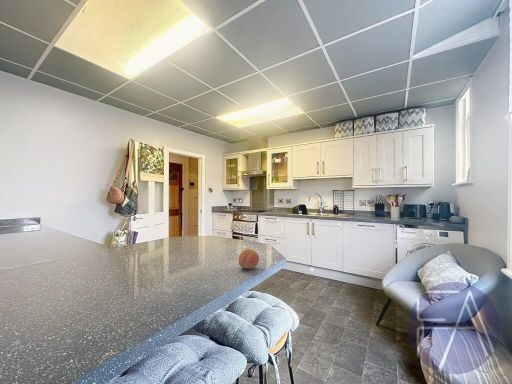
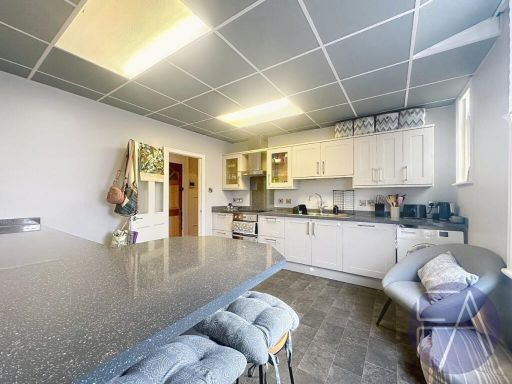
- fruit (248, 258)
